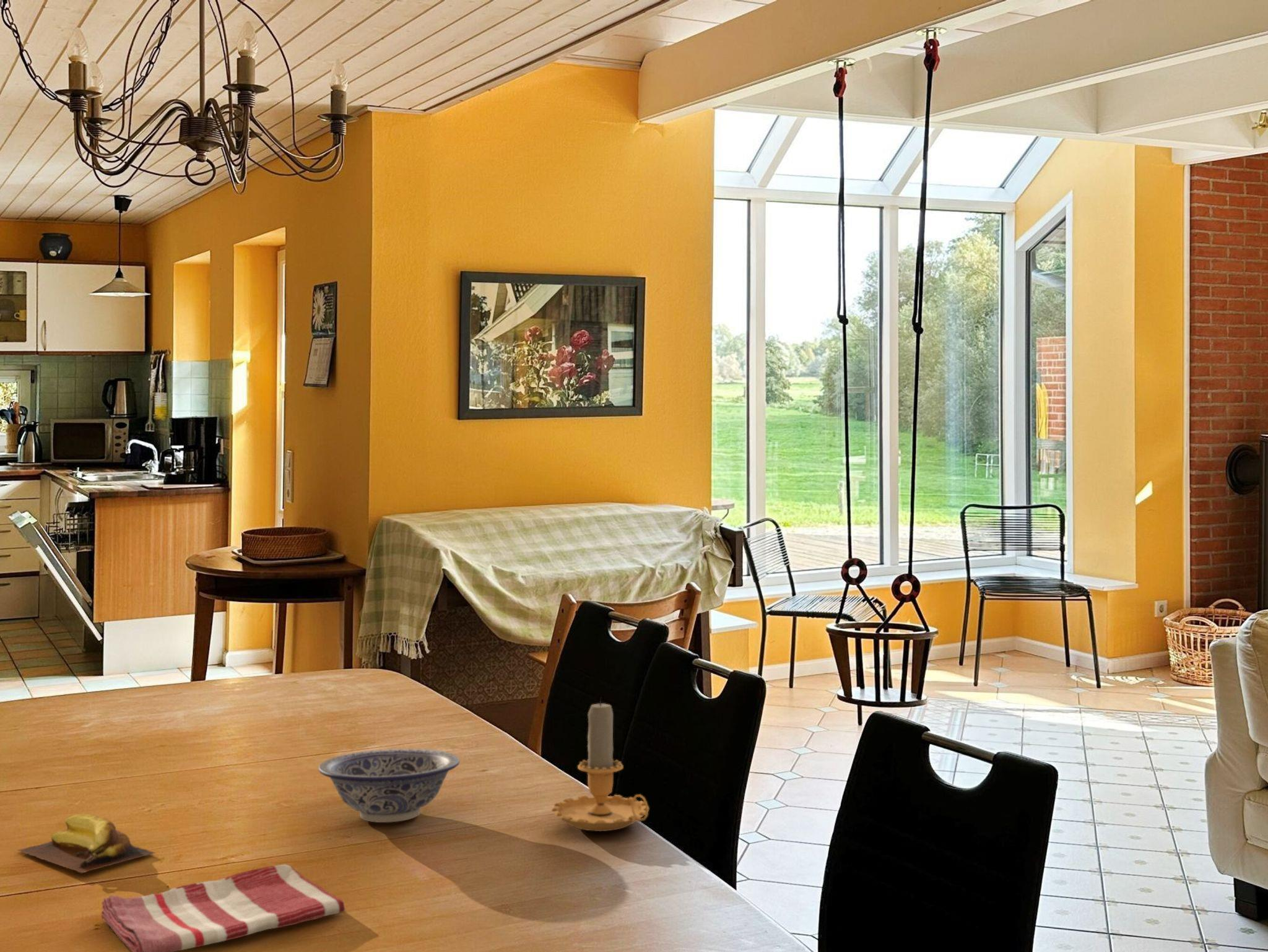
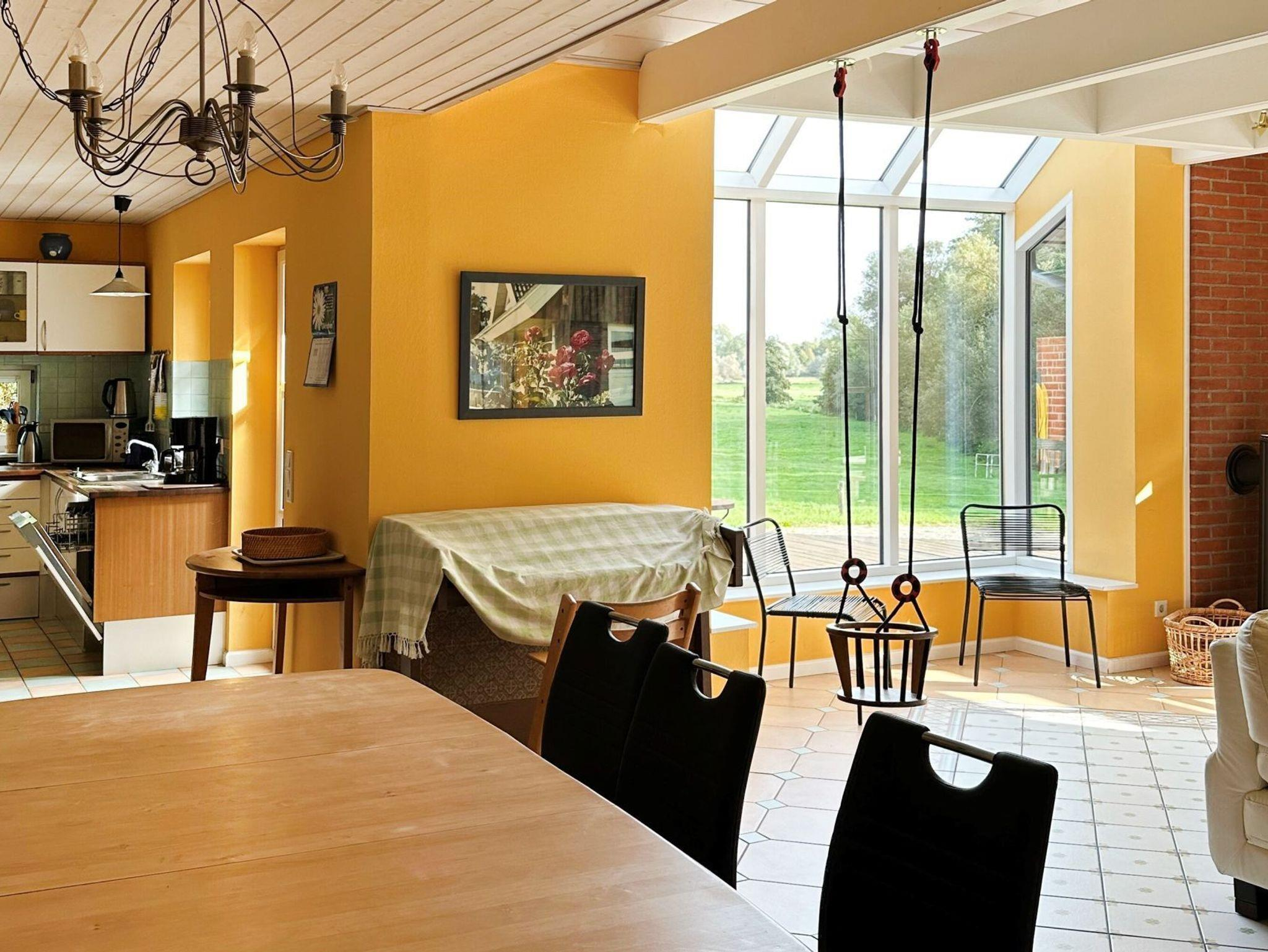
- bowl (389, 787)
- banana (86, 836)
- dish towel (222, 907)
- candle (607, 763)
